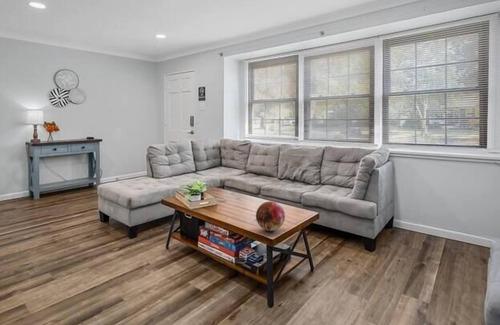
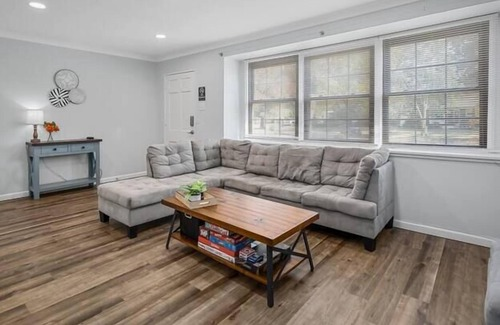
- decorative orb (270, 215)
